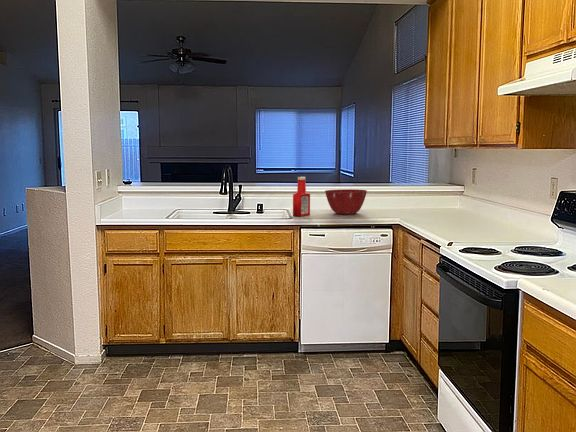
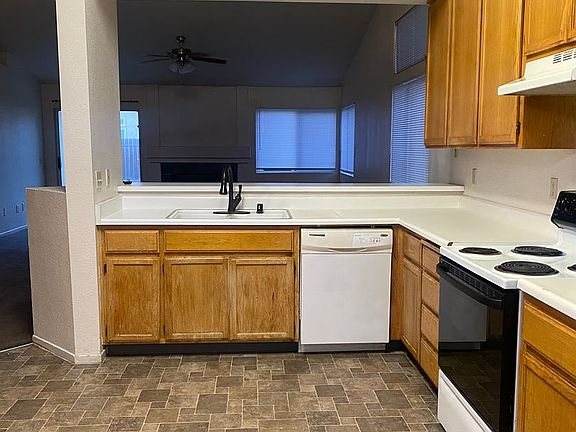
- soap bottle (301, 196)
- mixing bowl (345, 201)
